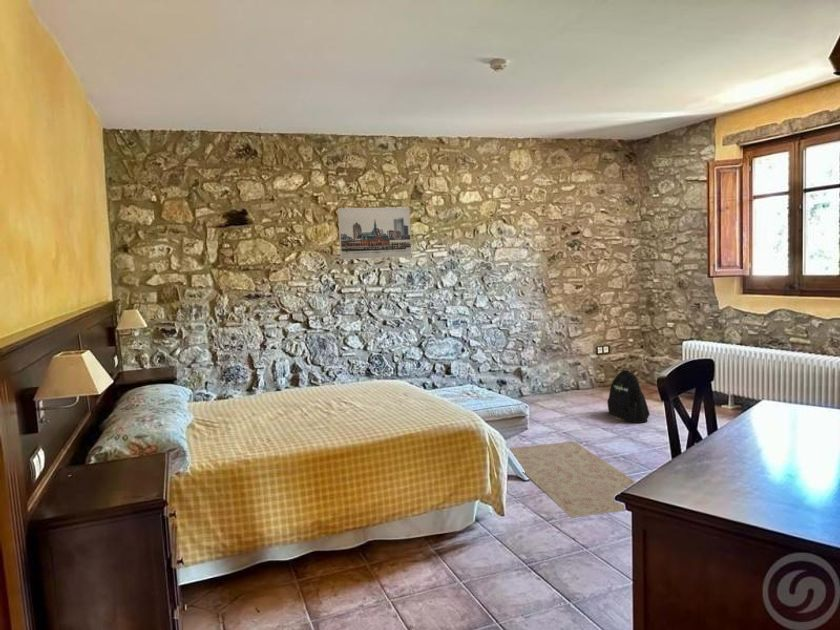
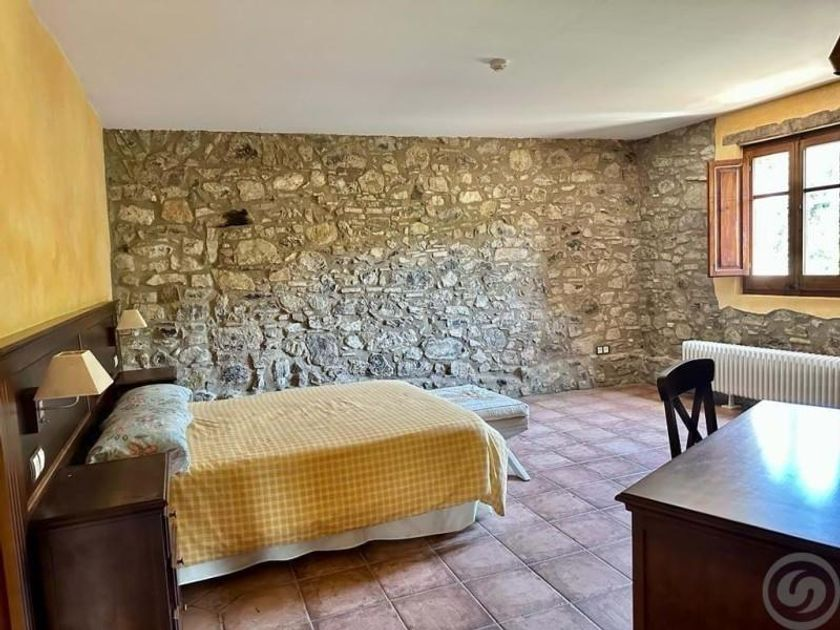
- rug (573, 473)
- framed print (375, 233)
- backpack (625, 392)
